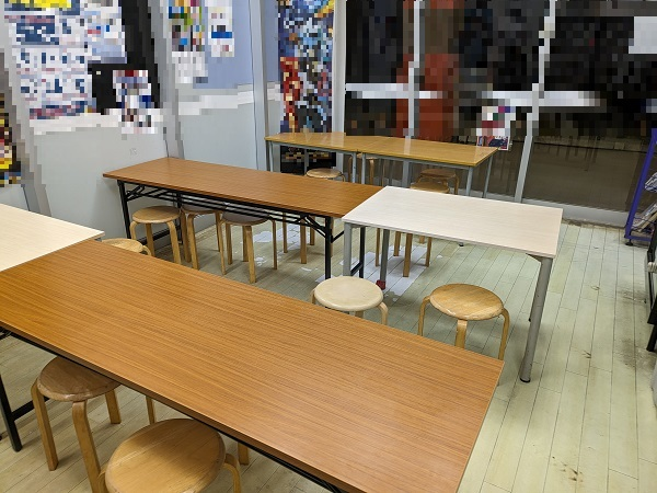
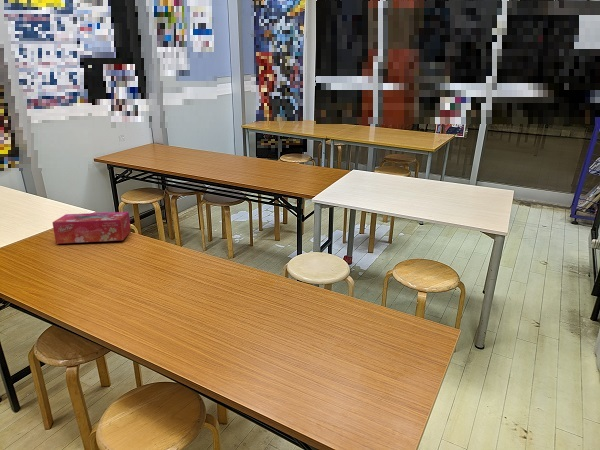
+ tissue box (93, 227)
